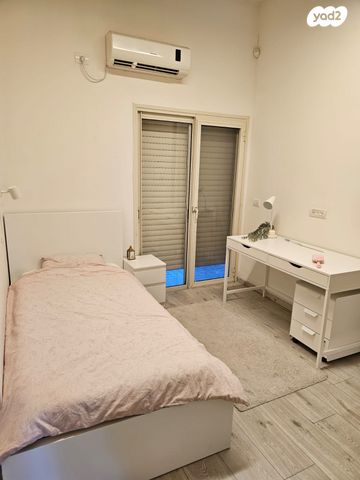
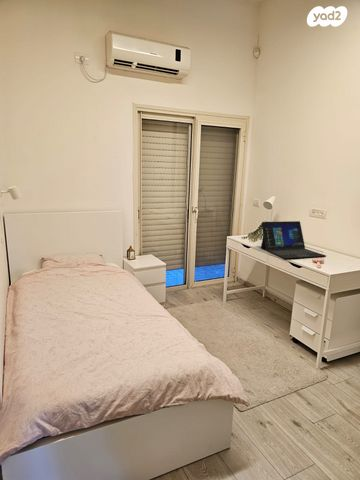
+ laptop (292, 238)
